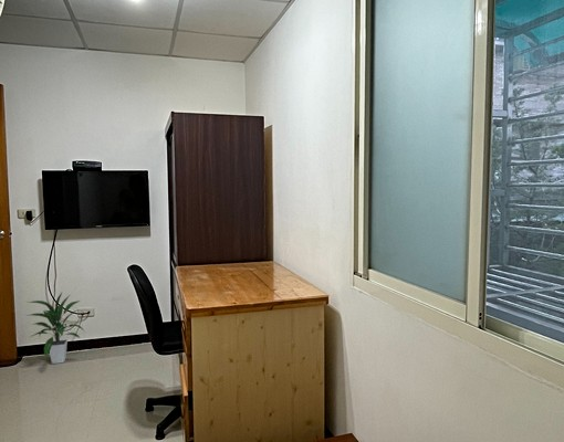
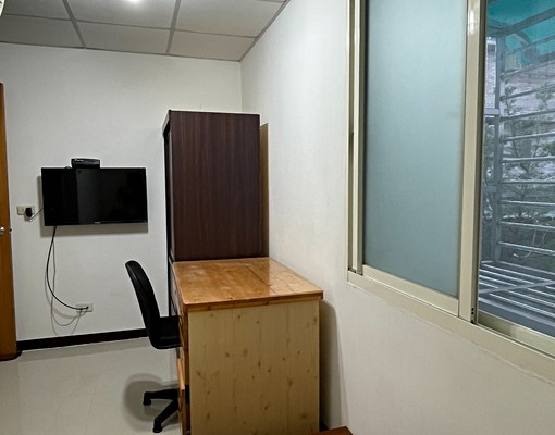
- indoor plant (54, 327)
